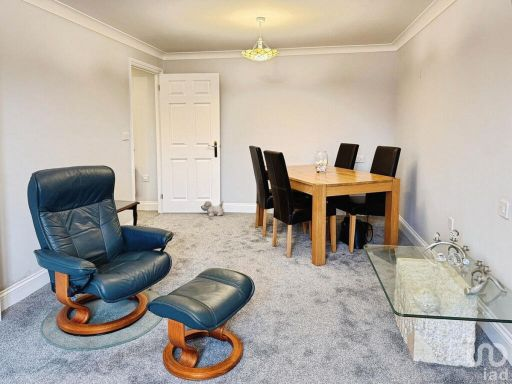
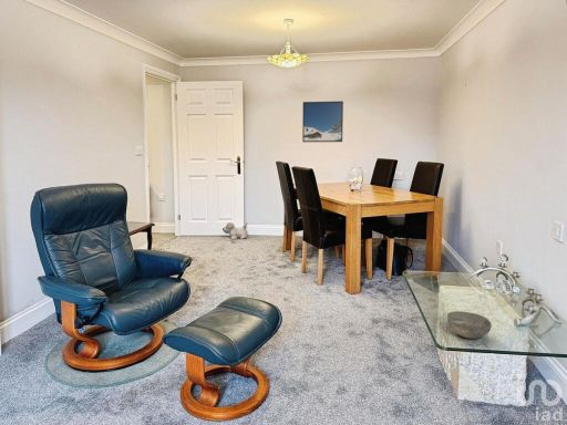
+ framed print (322, 122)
+ bowl (468, 325)
